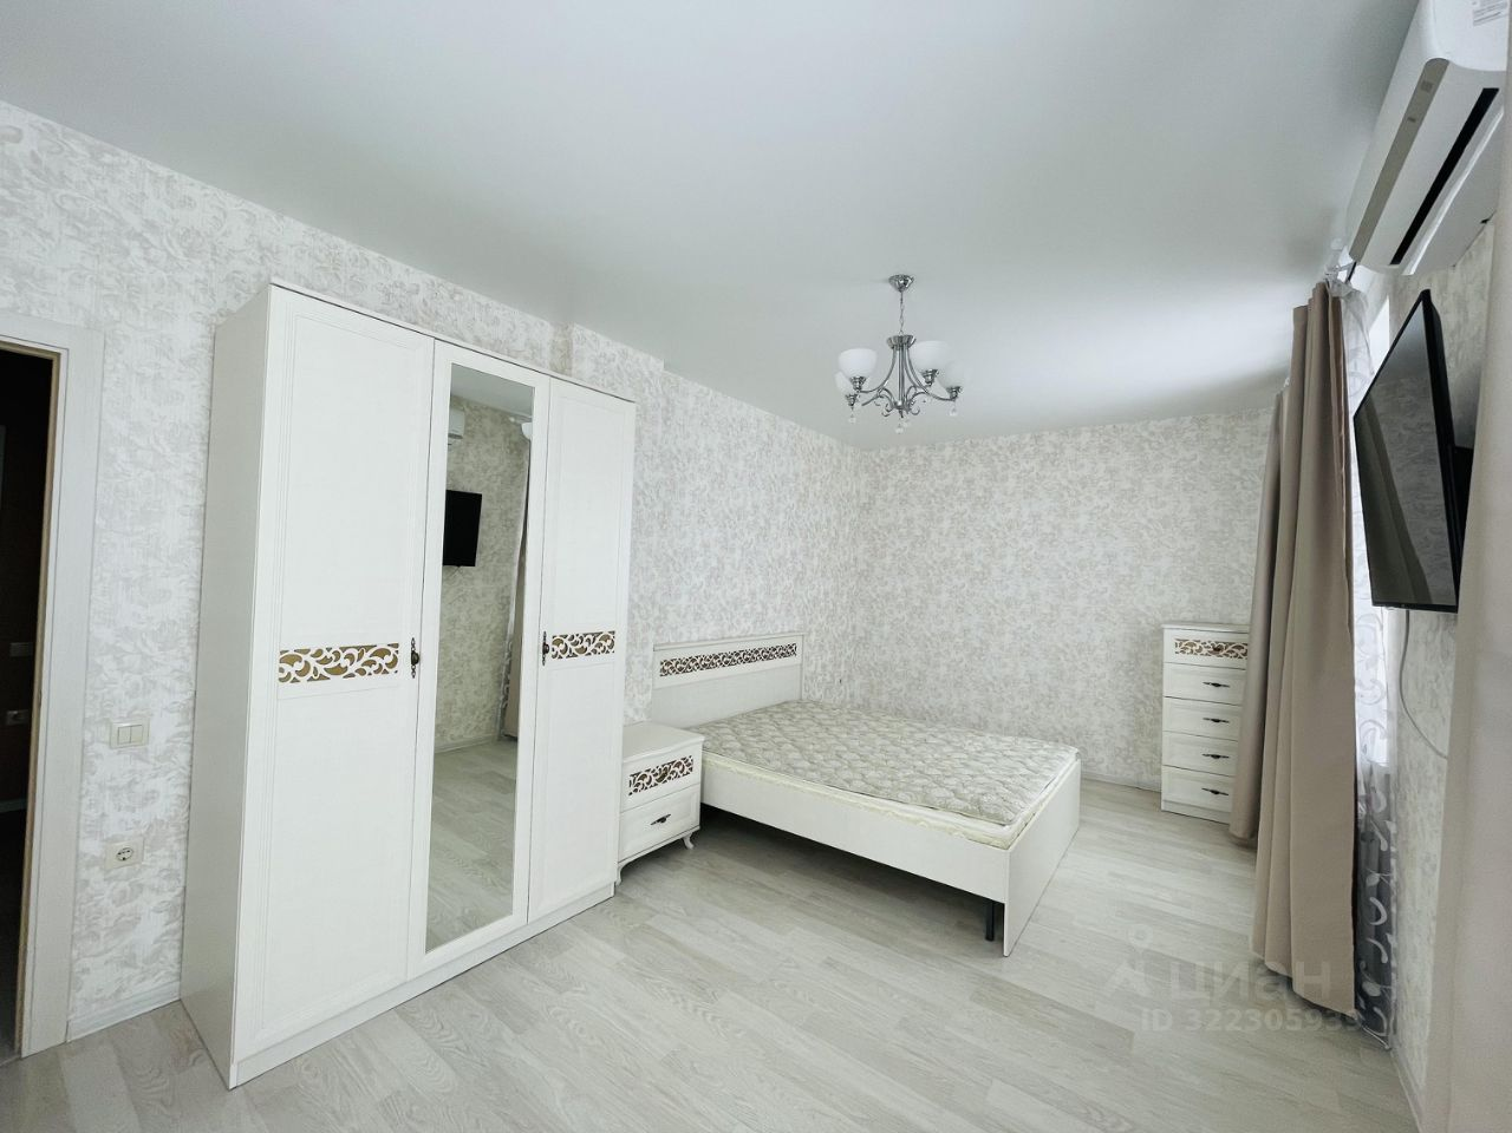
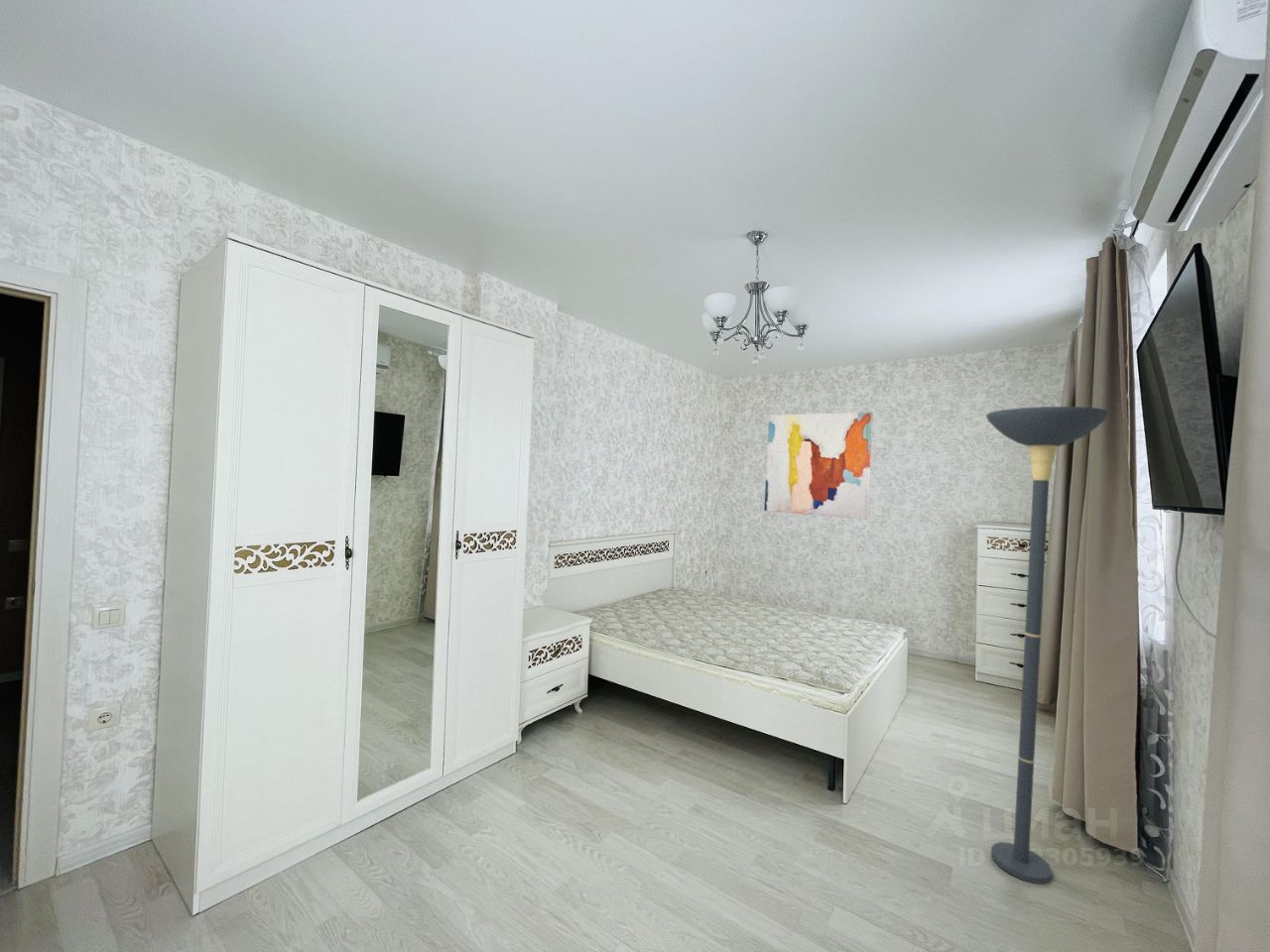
+ floor lamp (1032, 639)
+ wall art (815, 464)
